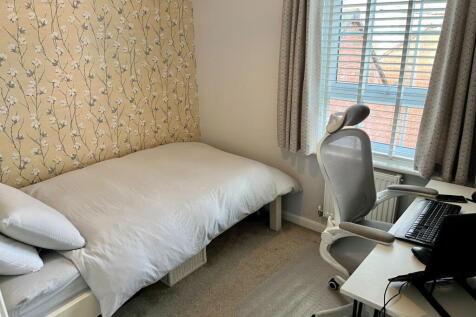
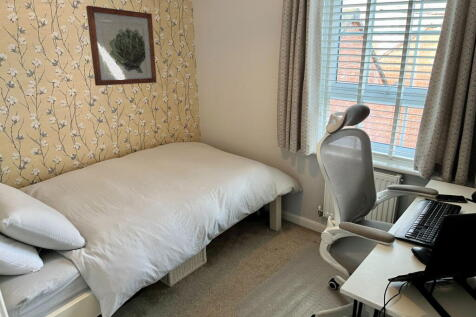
+ wall art (124, 48)
